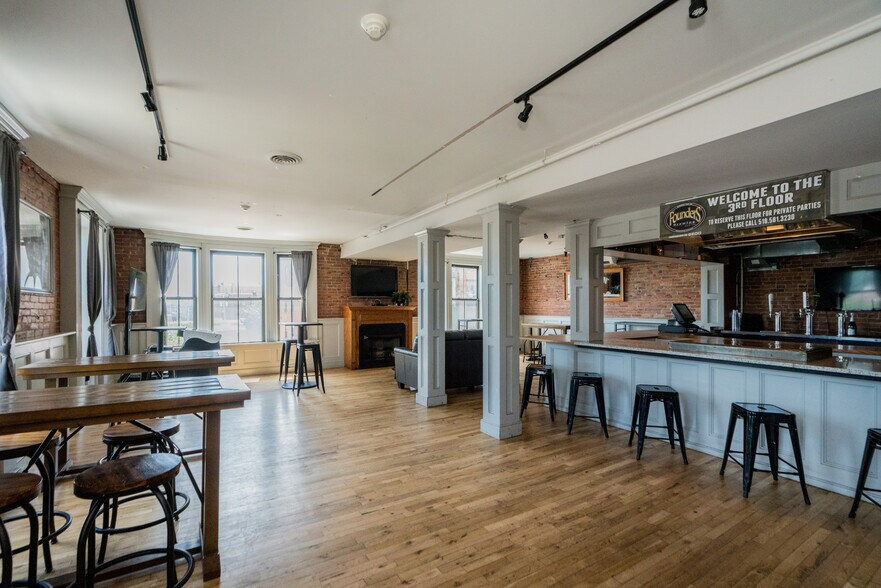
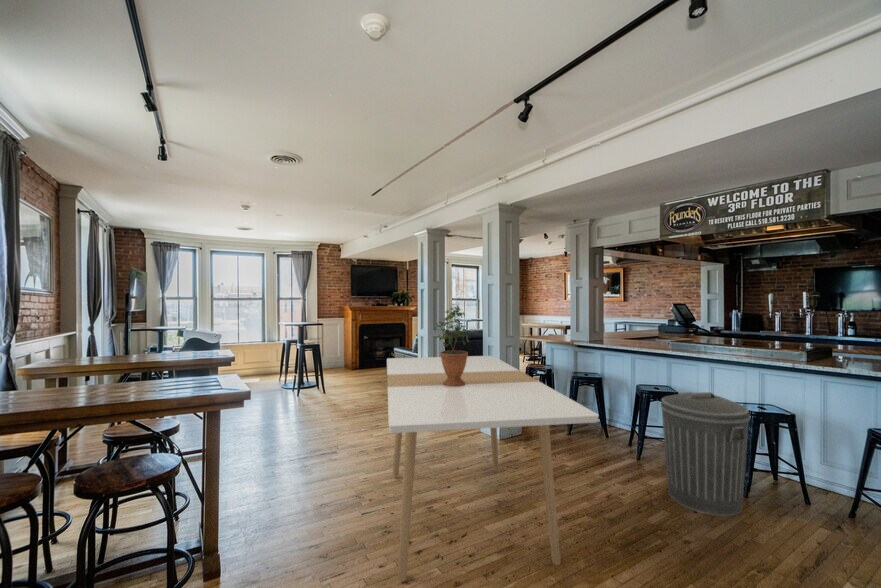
+ potted plant (451, 344)
+ dining table (460, 429)
+ trash can (703, 446)
